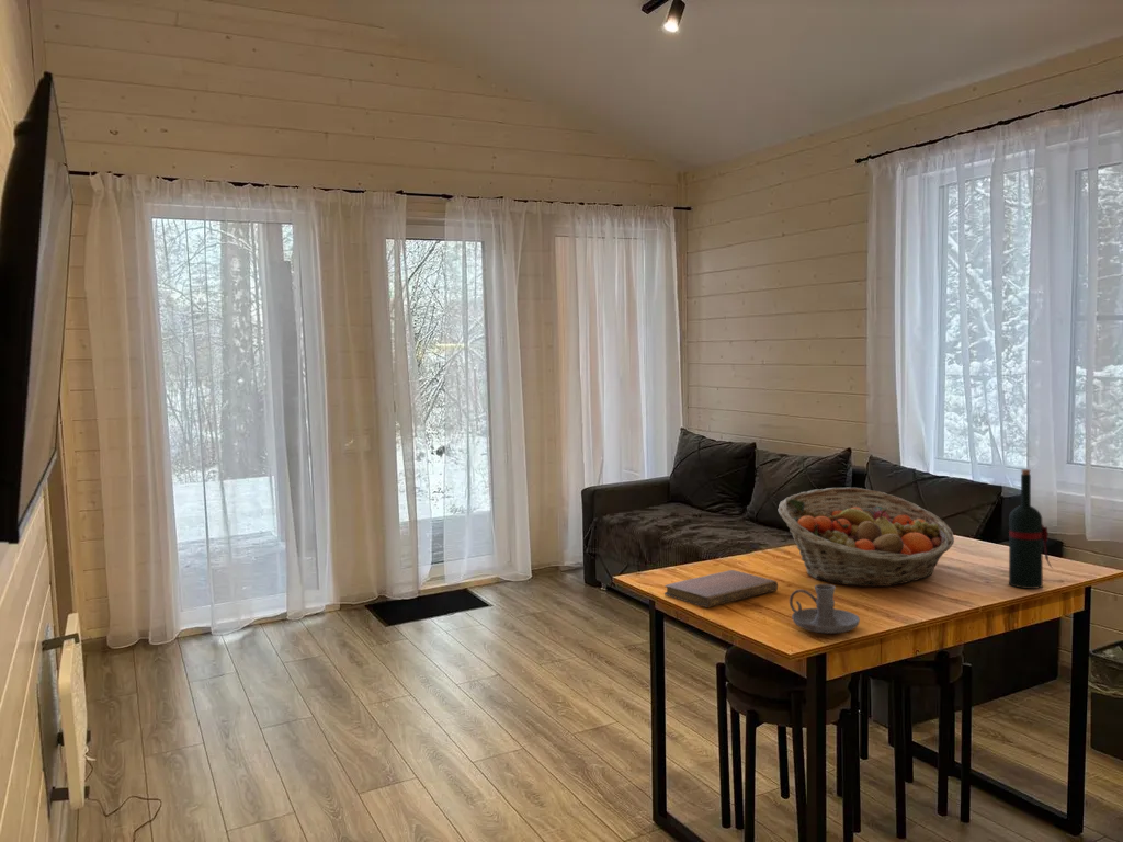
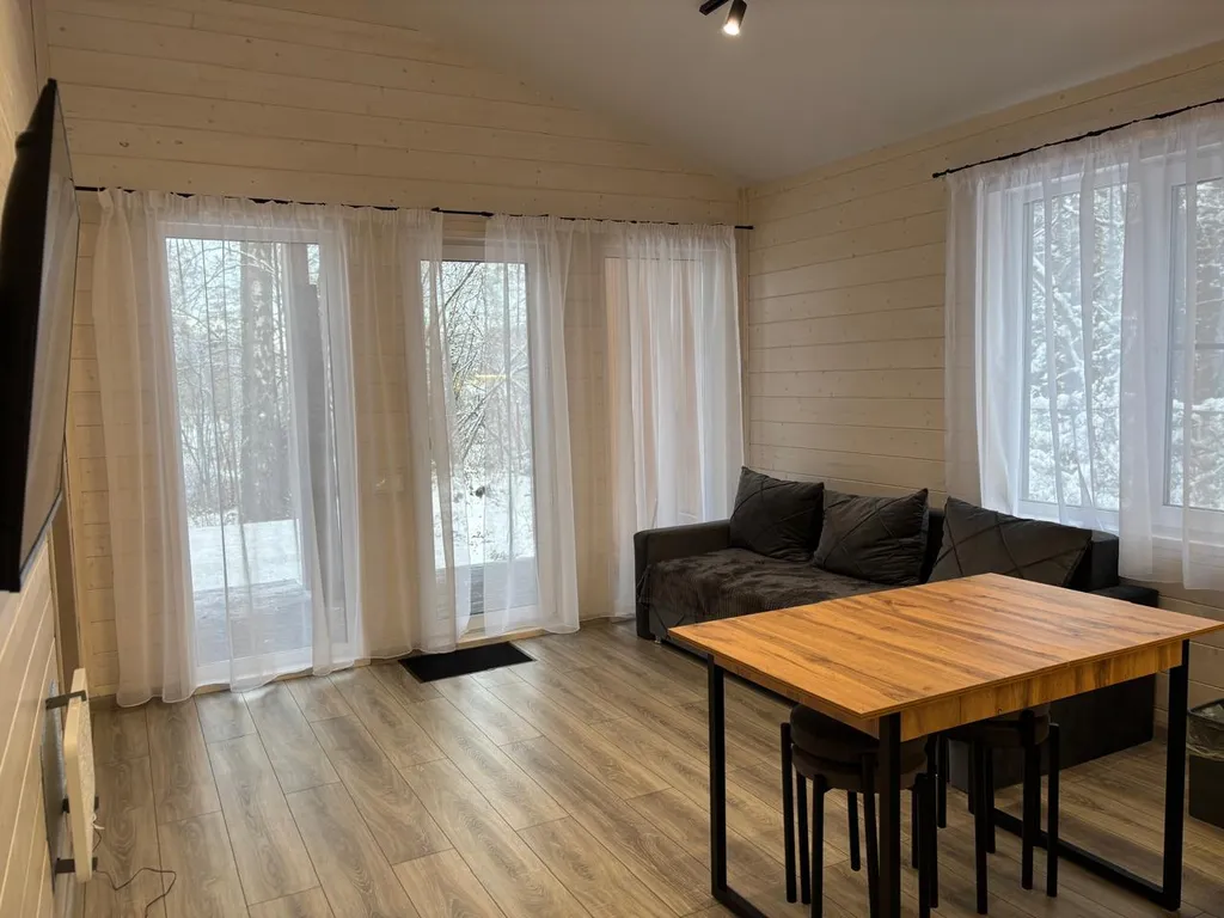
- fruit basket (864, 534)
- candle holder (819, 605)
- wine bottle (1030, 527)
- notebook (721, 588)
